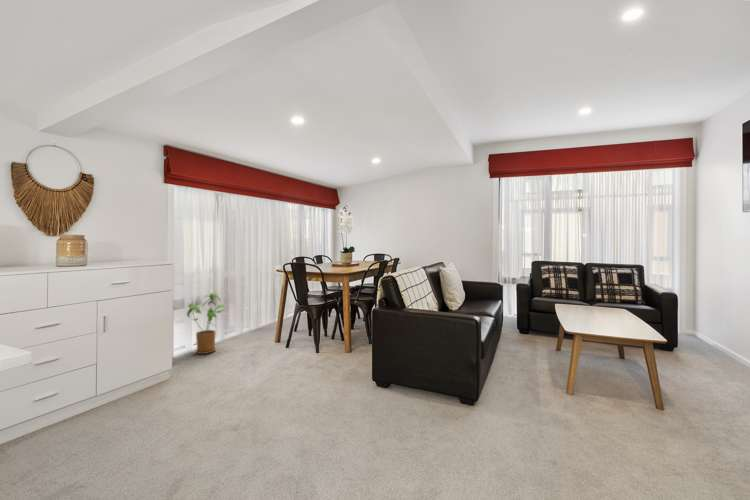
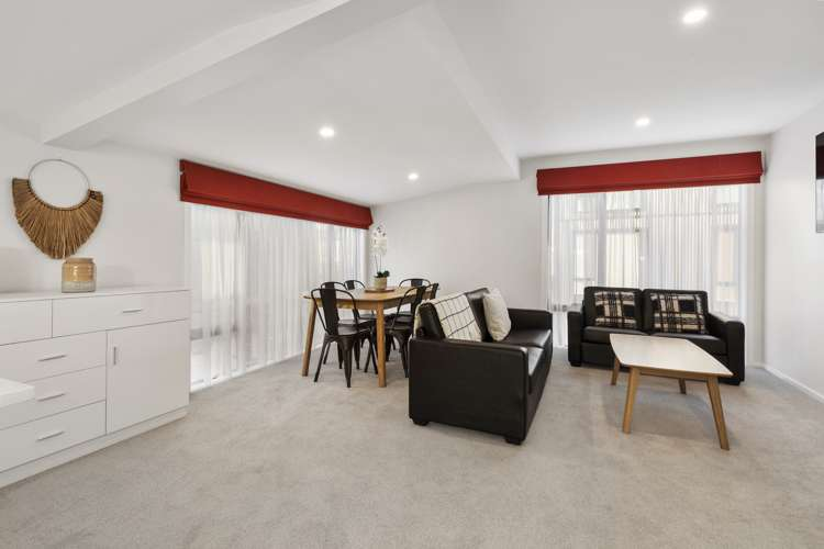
- house plant (209, 322)
